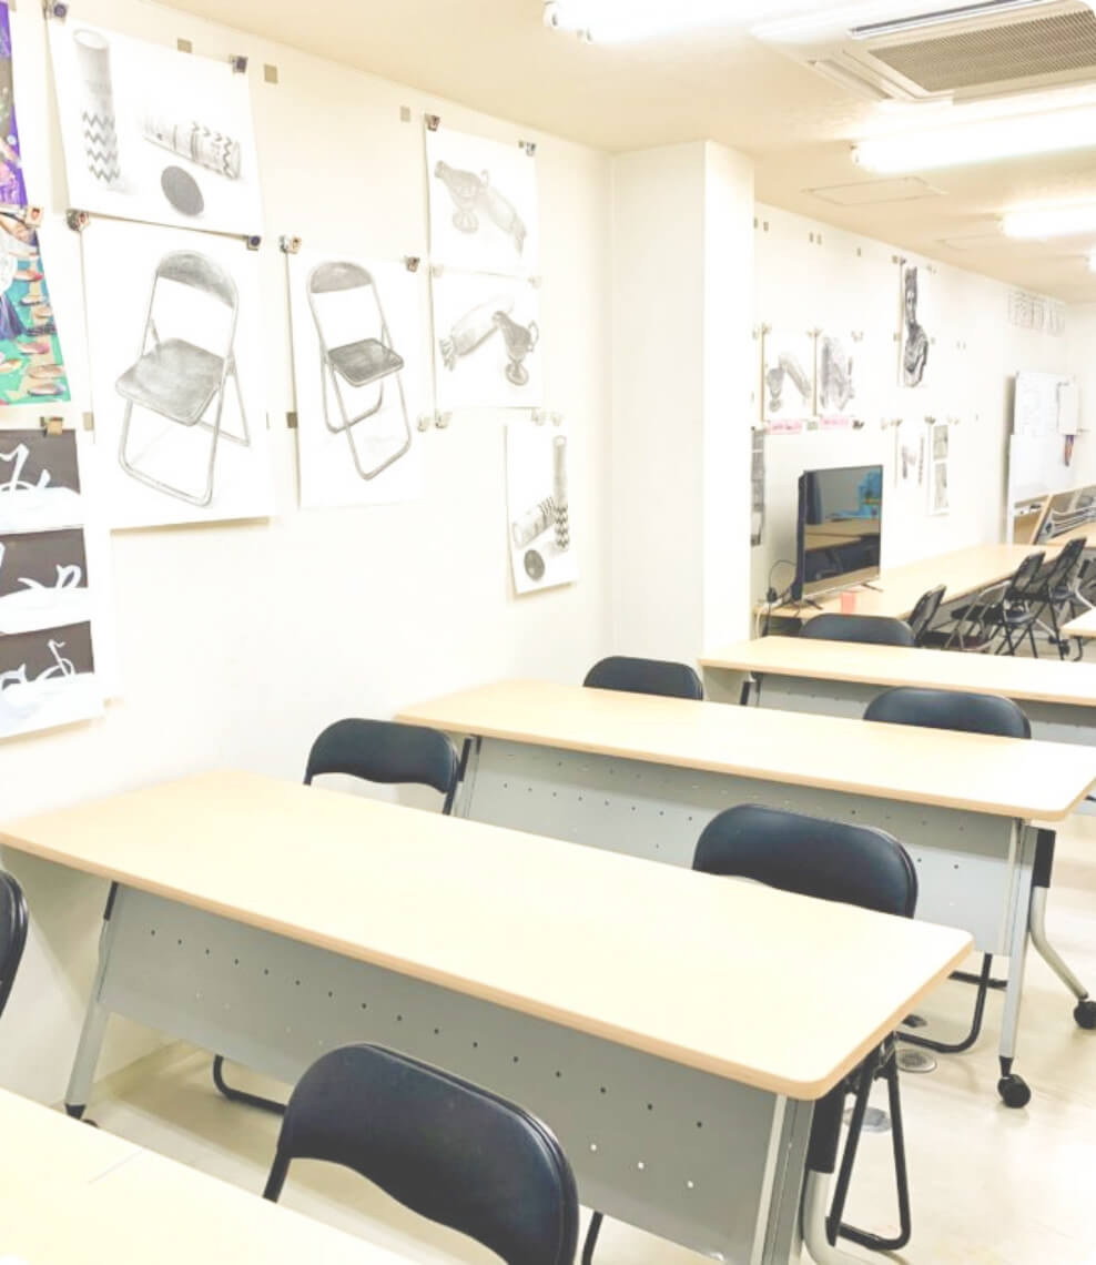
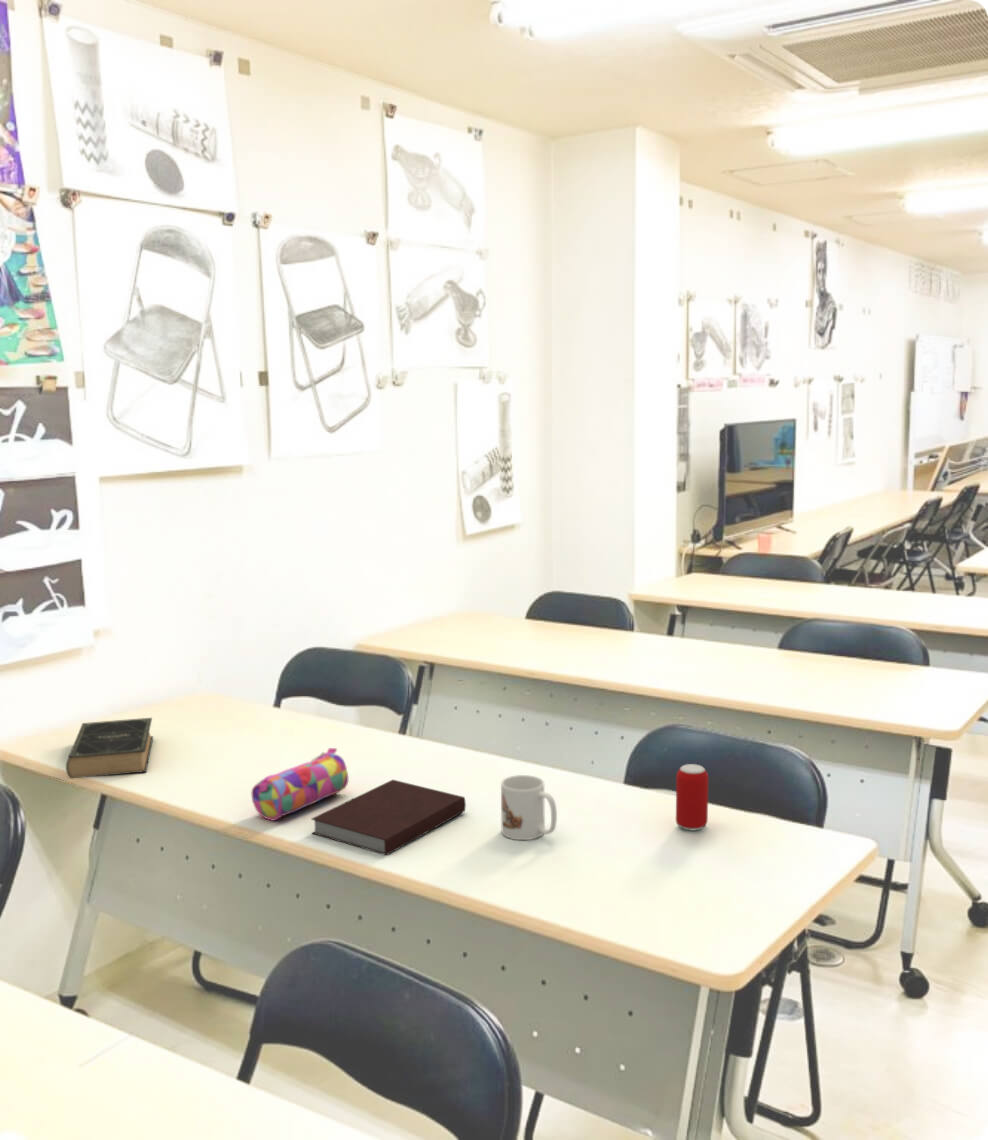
+ beverage can (692, 797)
+ pencil case (301, 783)
+ mug (530, 809)
+ notebook (390, 814)
+ book (111, 746)
